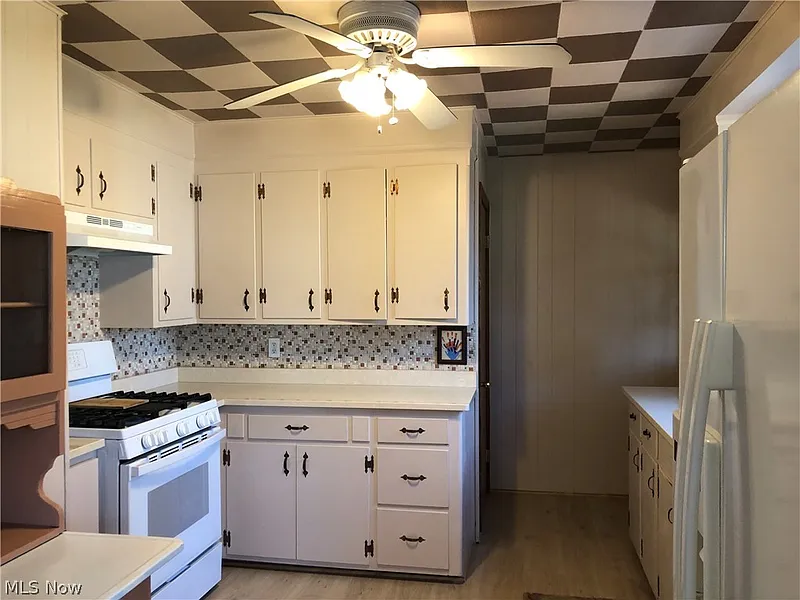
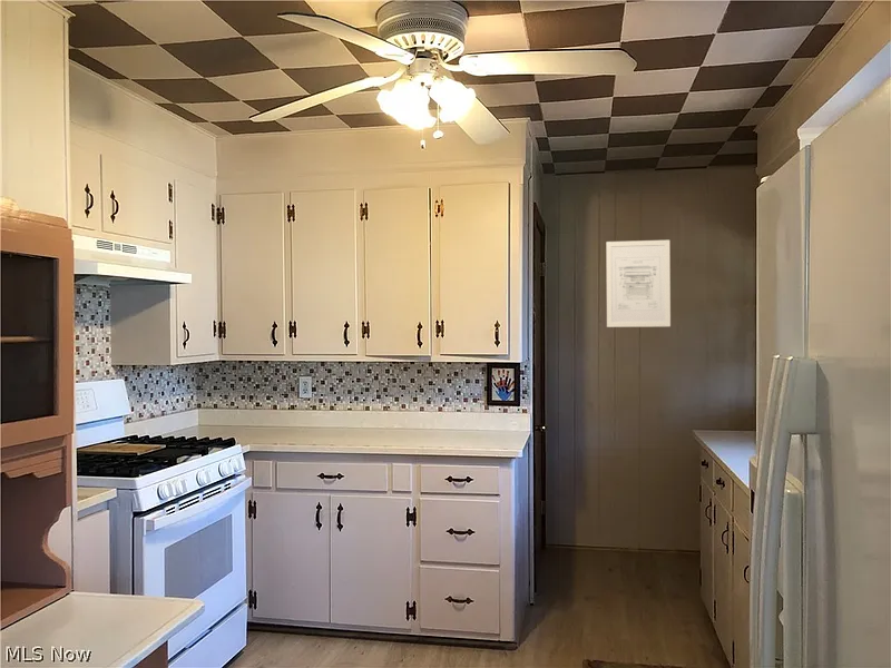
+ wall art (637, 283)
